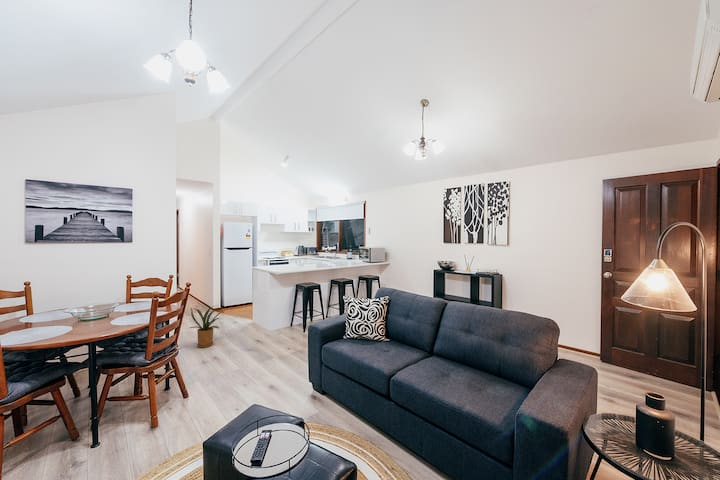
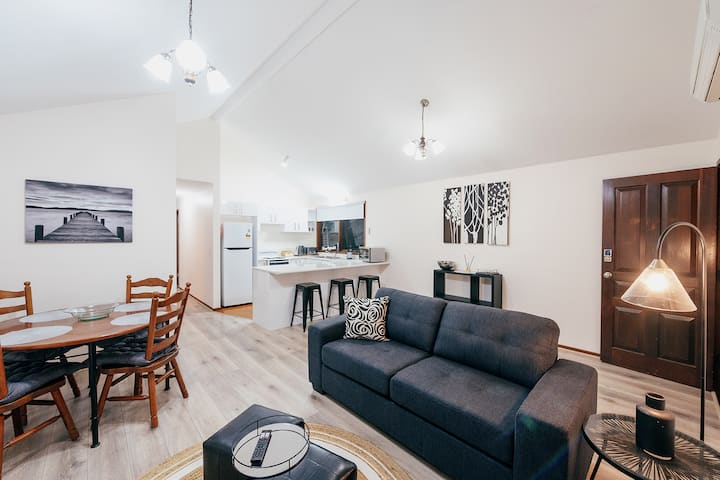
- house plant (207, 324)
